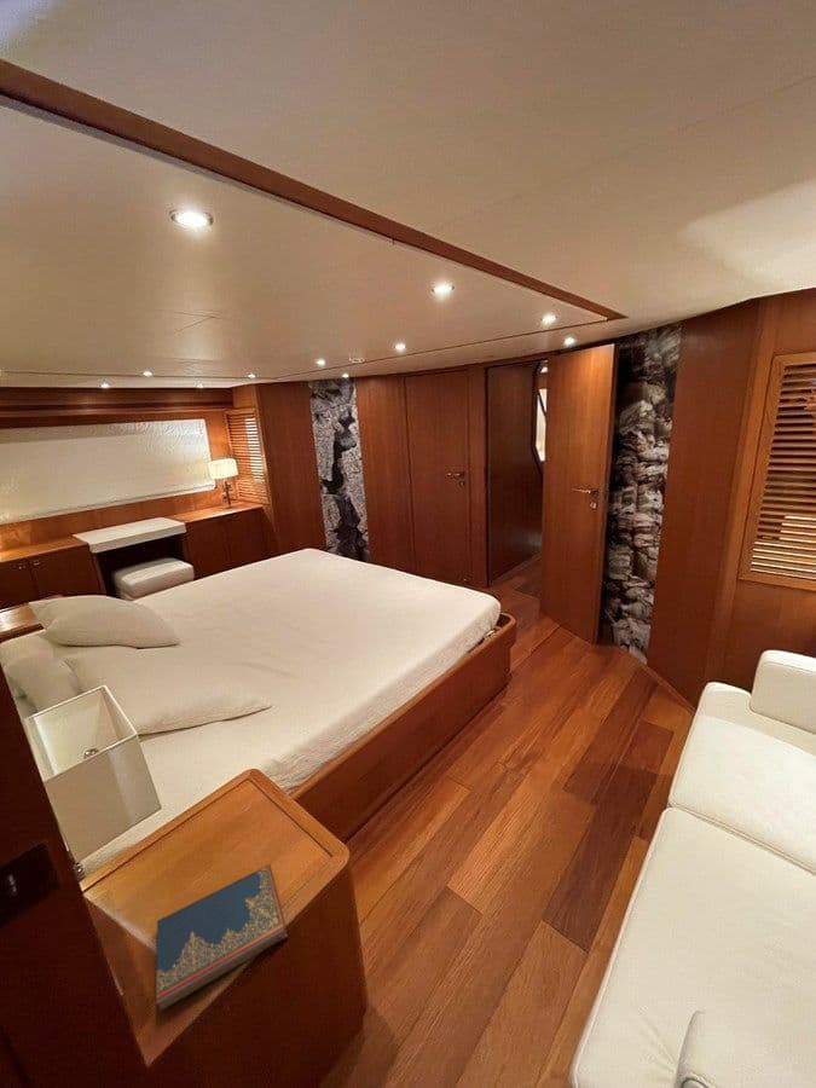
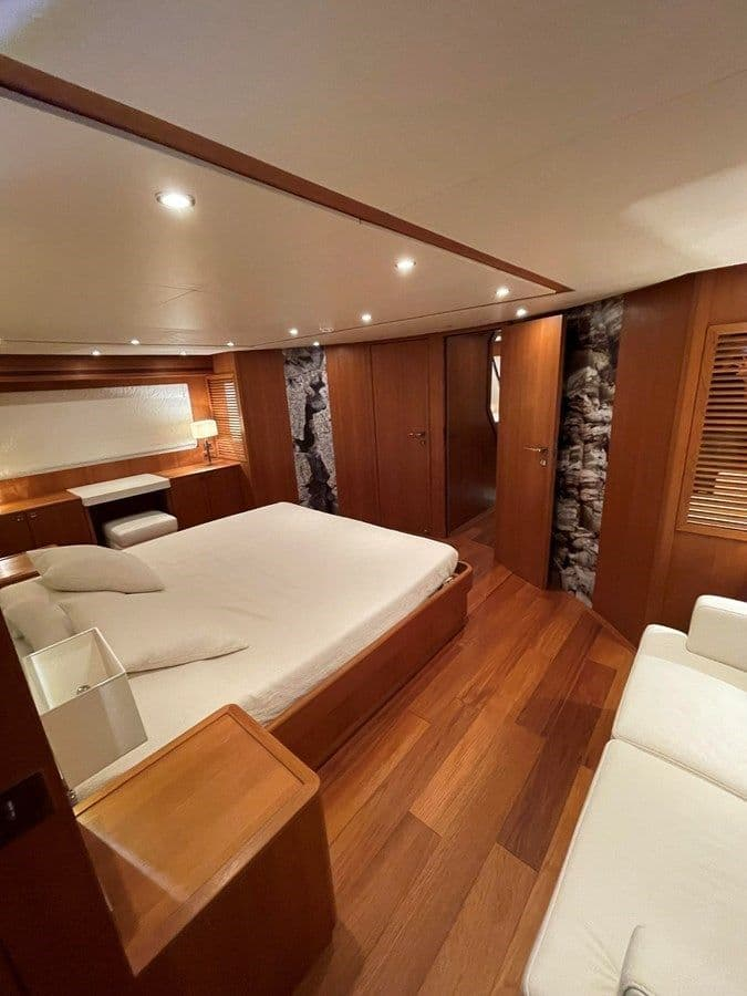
- hardcover book (221, 928)
